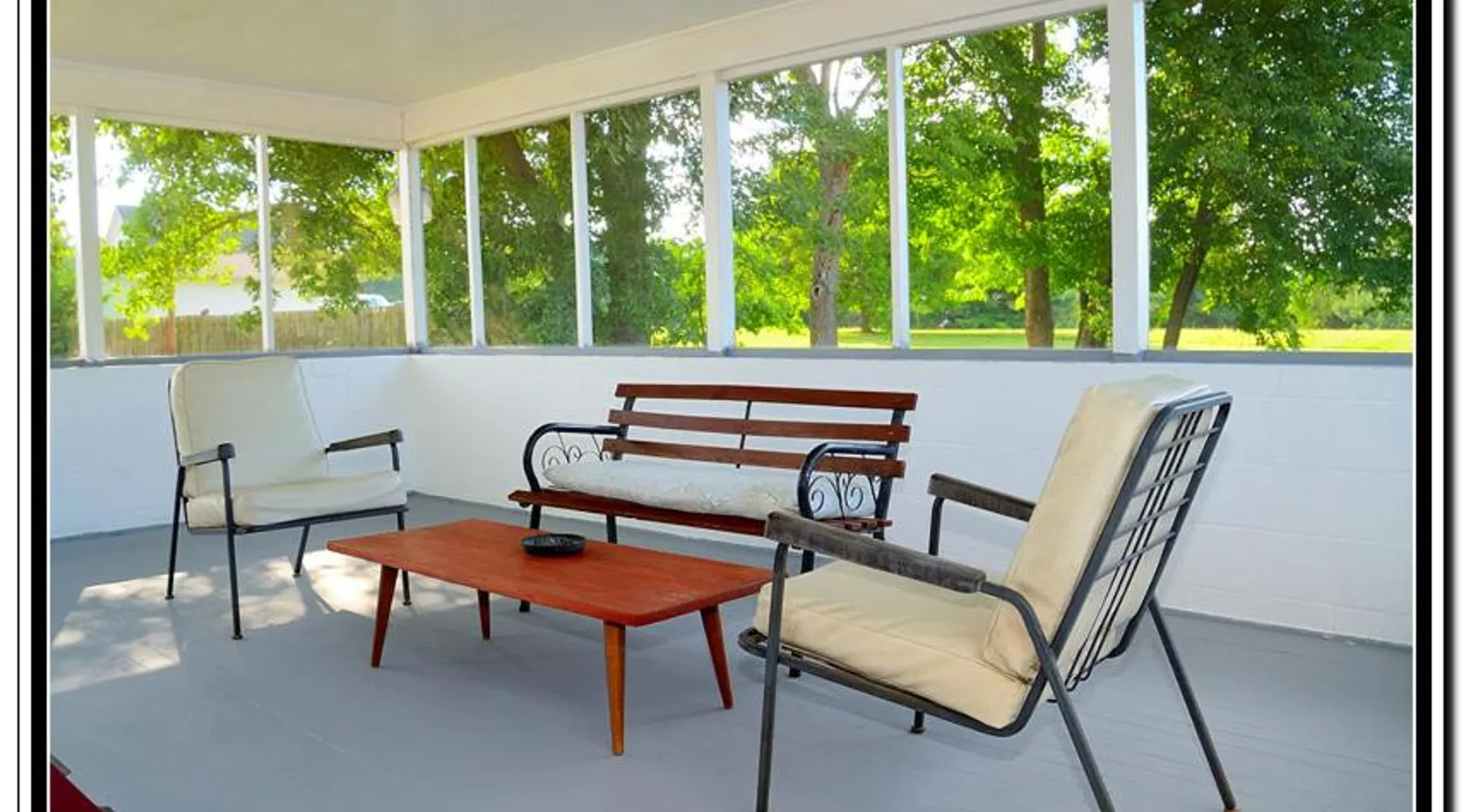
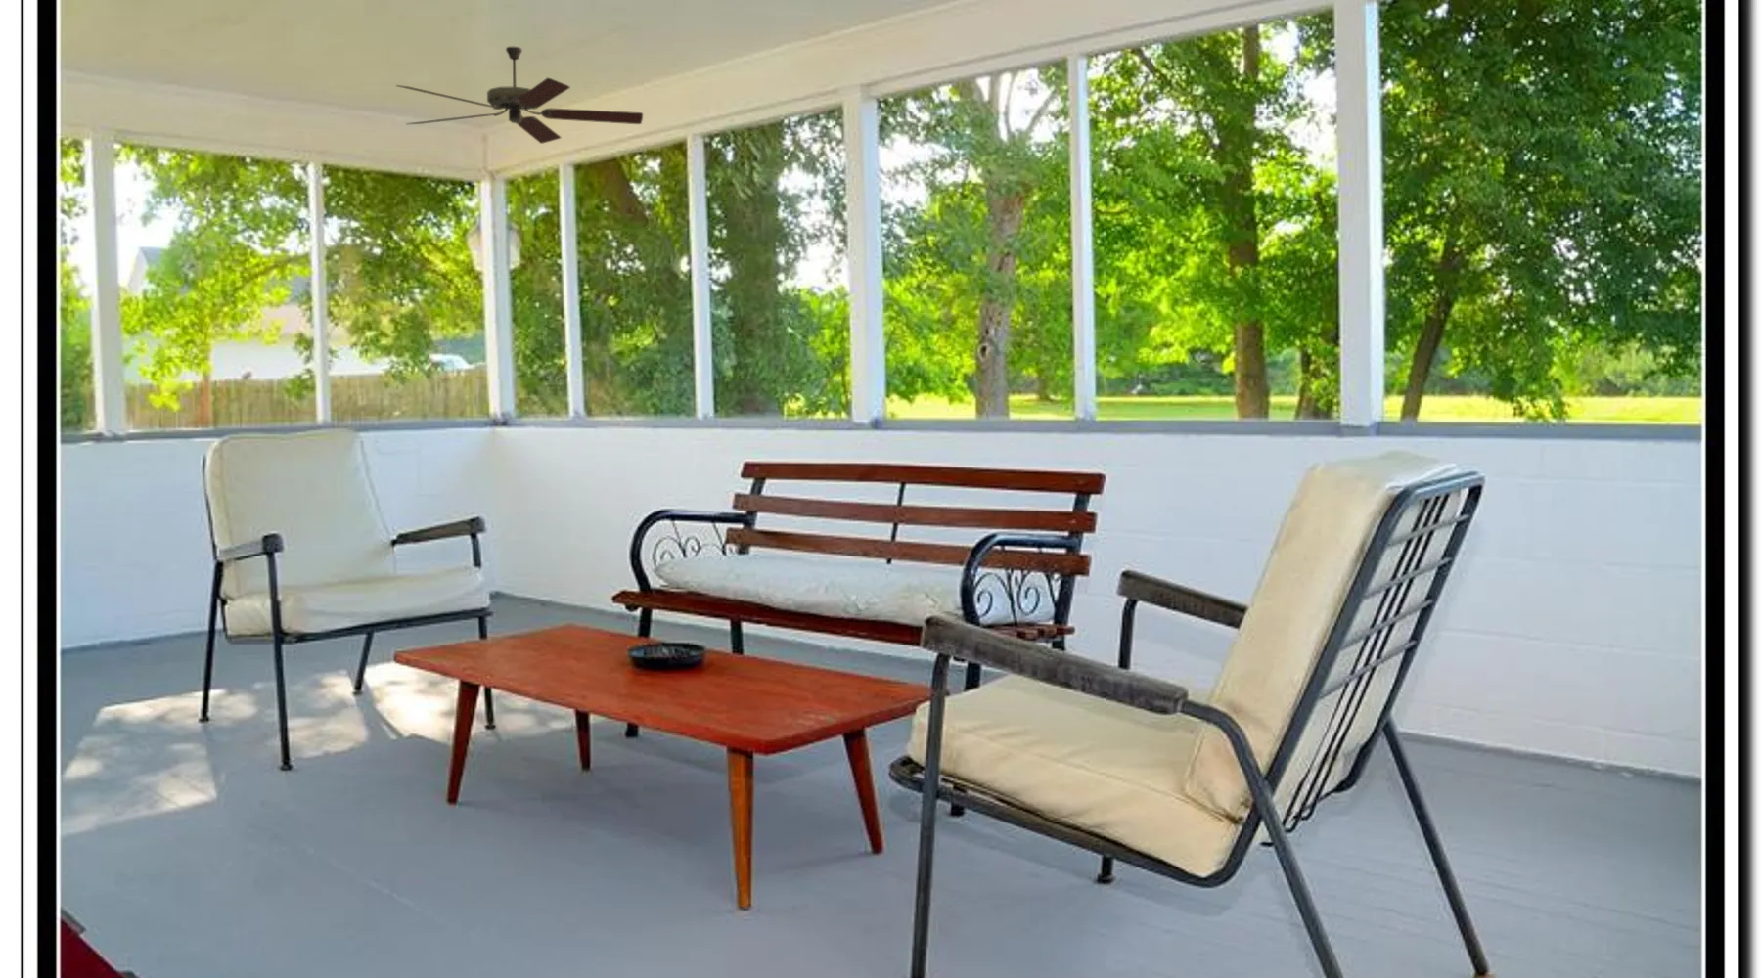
+ ceiling fan (522, 87)
